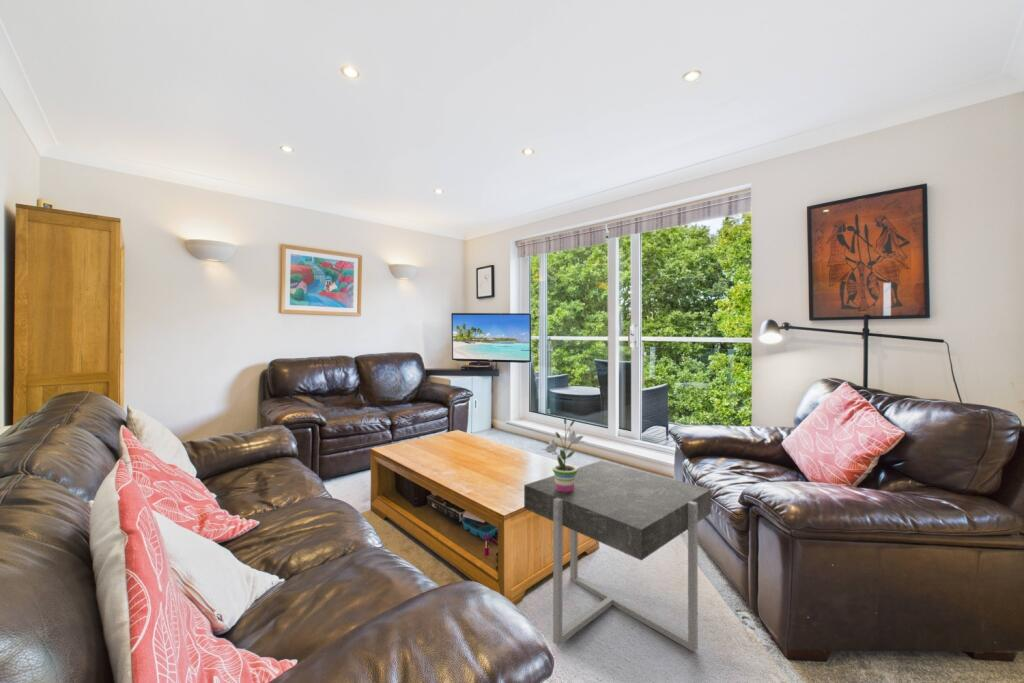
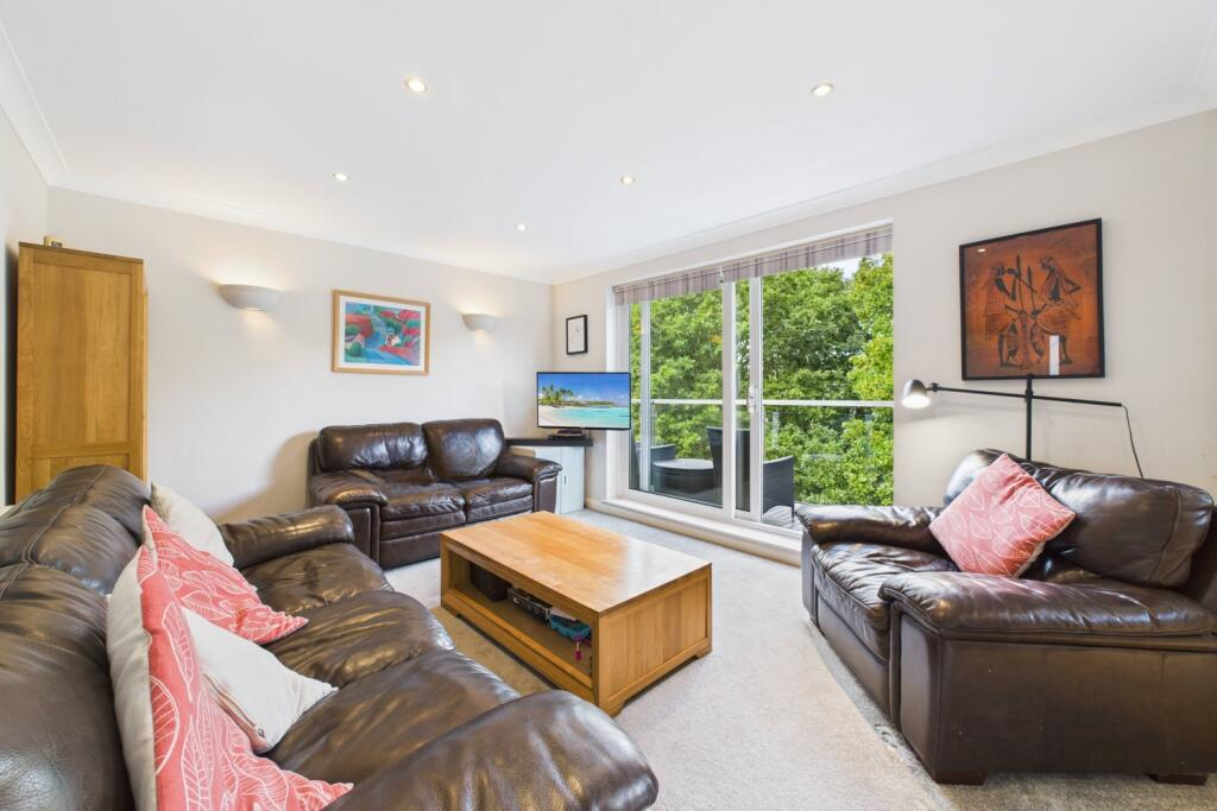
- potted plant (562, 450)
- side table (616, 549)
